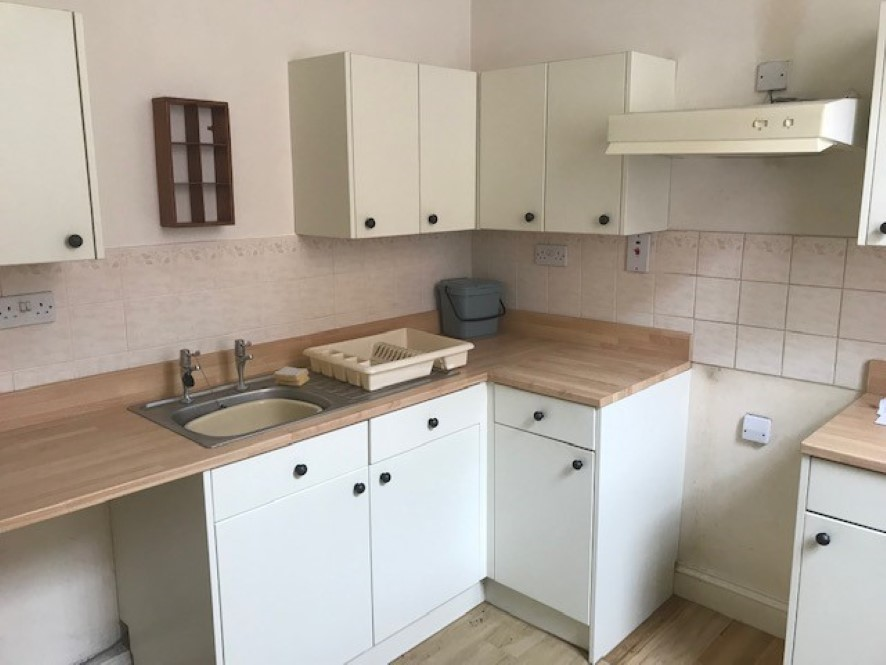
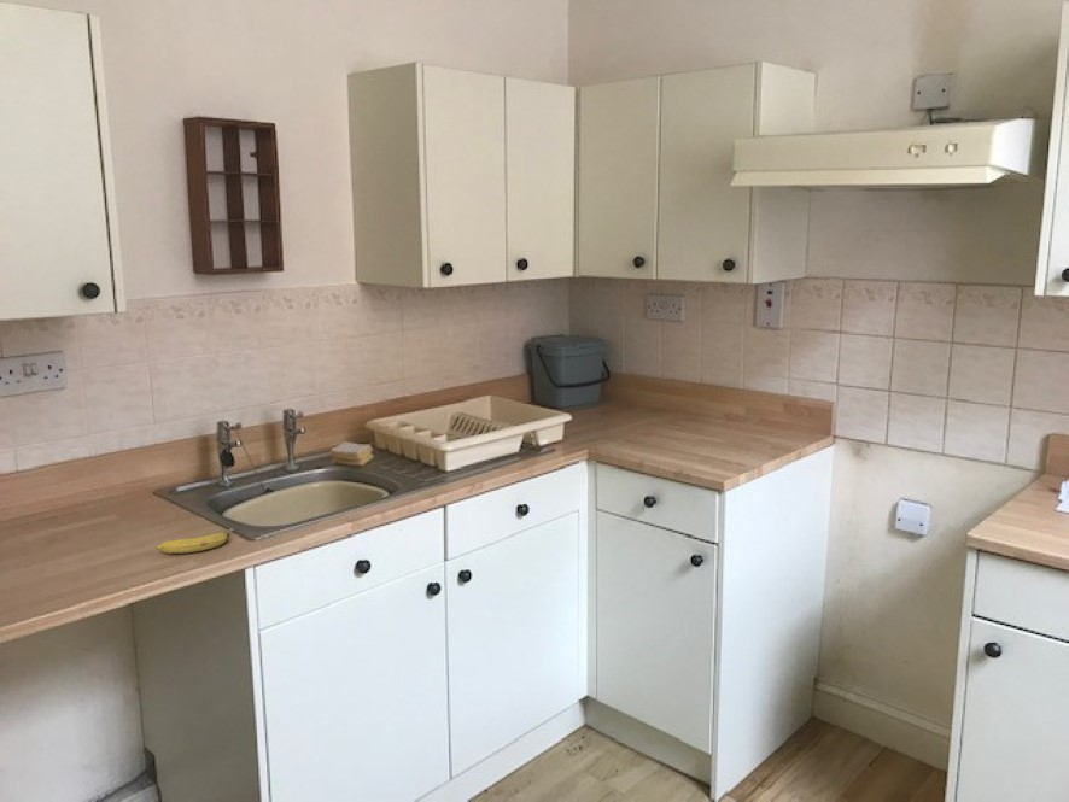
+ banana (197, 539)
